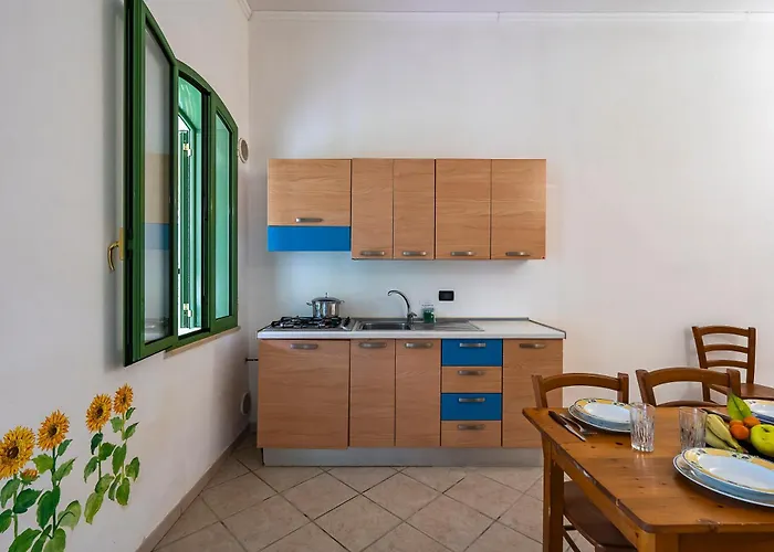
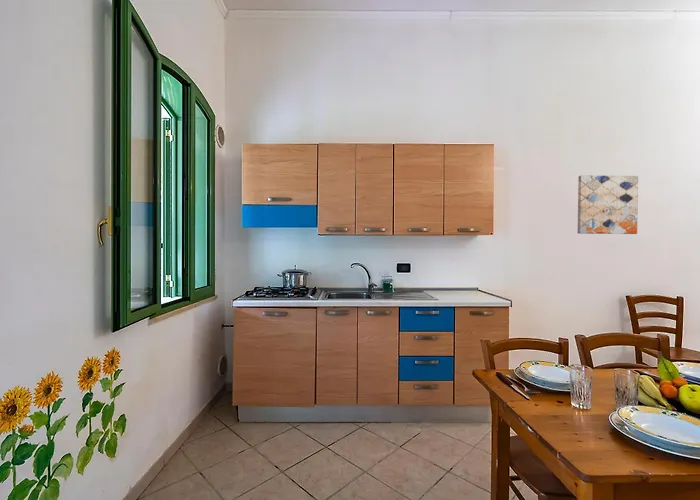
+ wall art (607, 204)
